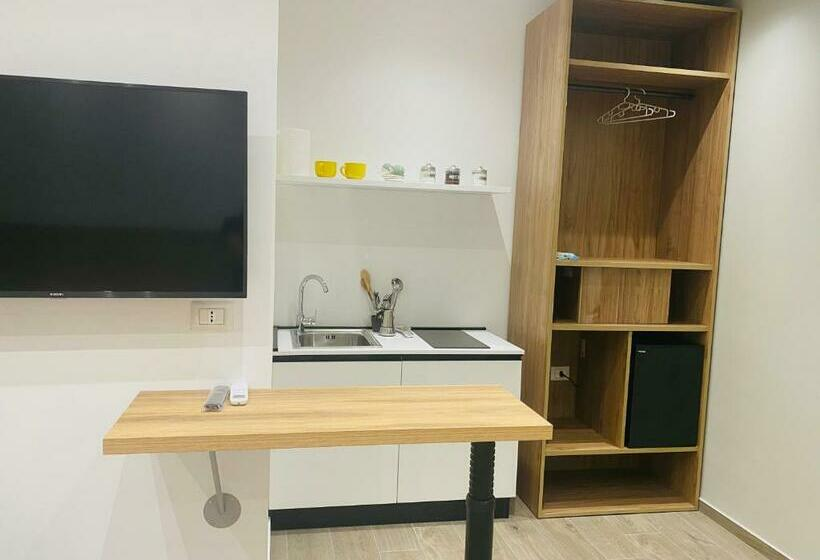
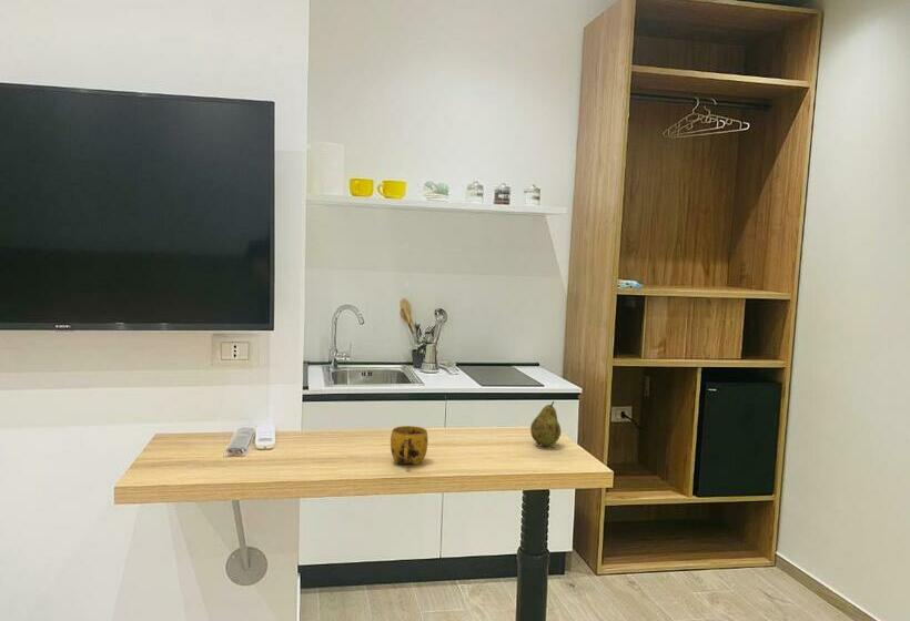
+ fruit (545, 423)
+ mug (408, 447)
